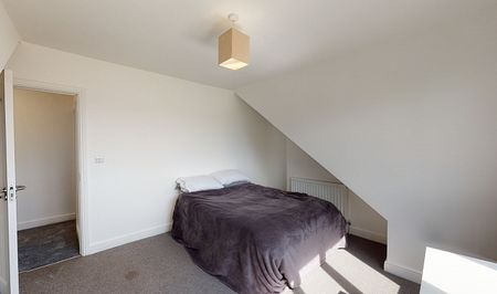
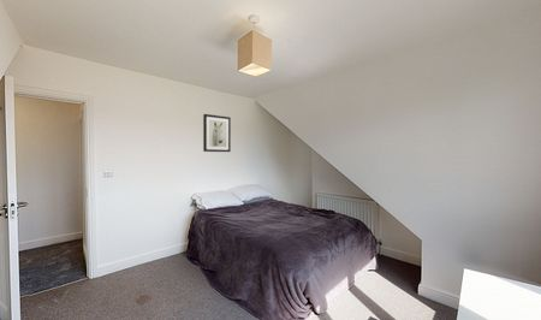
+ wall art (216, 134)
